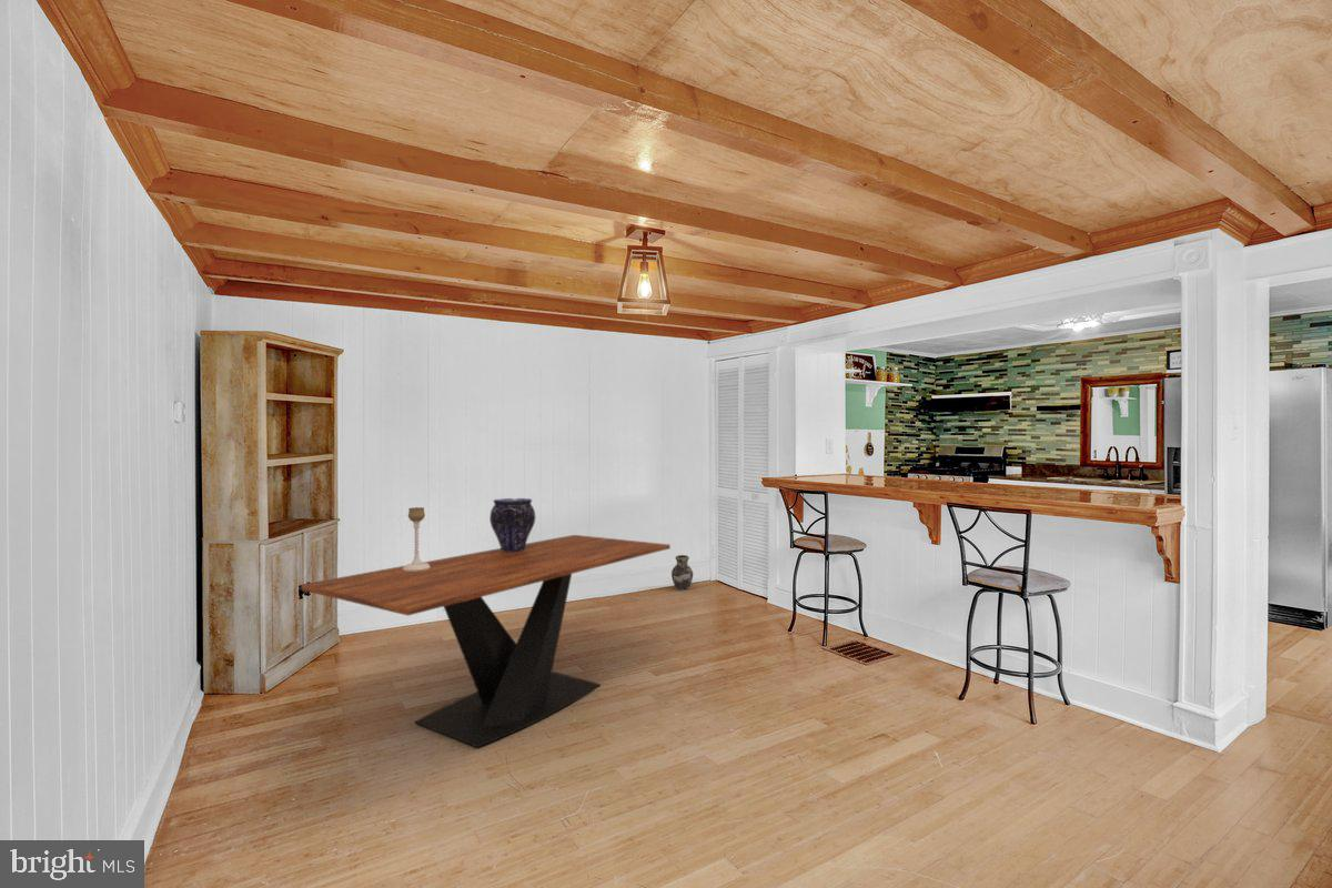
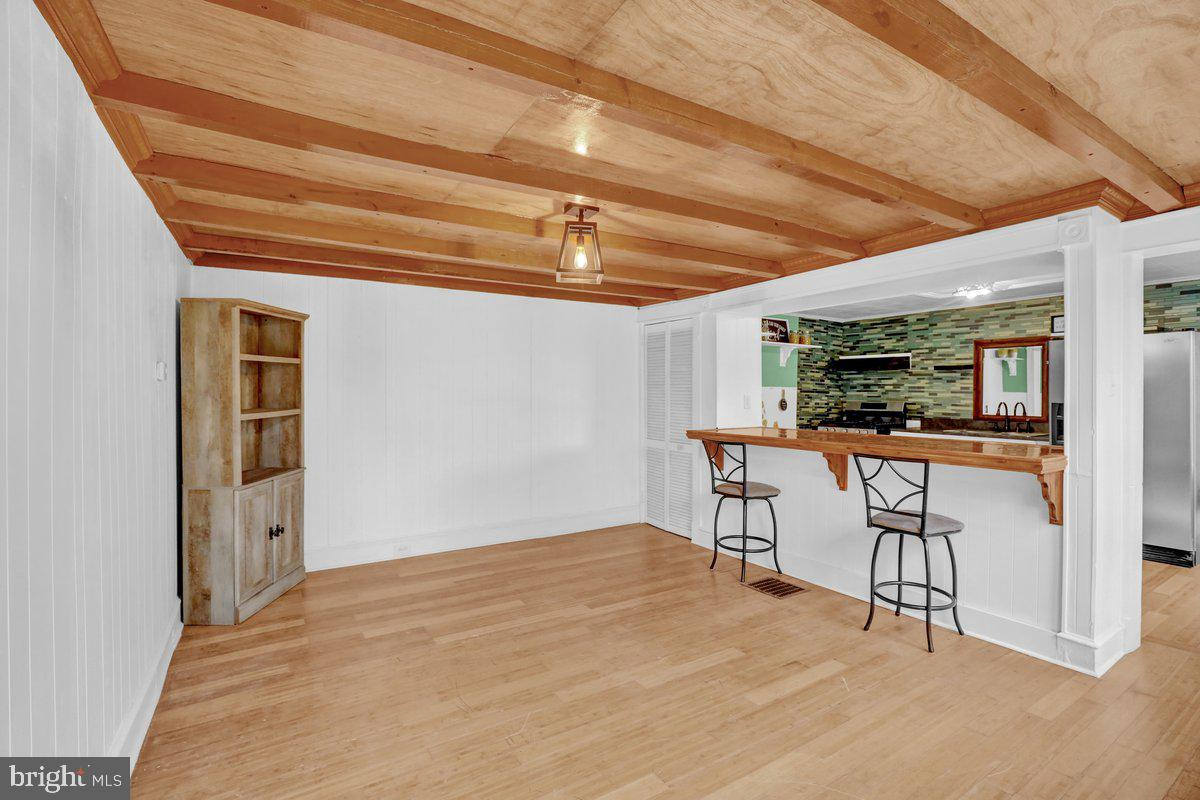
- dining table (519, 635)
- vase (513, 524)
- ceramic jug (682, 572)
- candle holder (416, 537)
